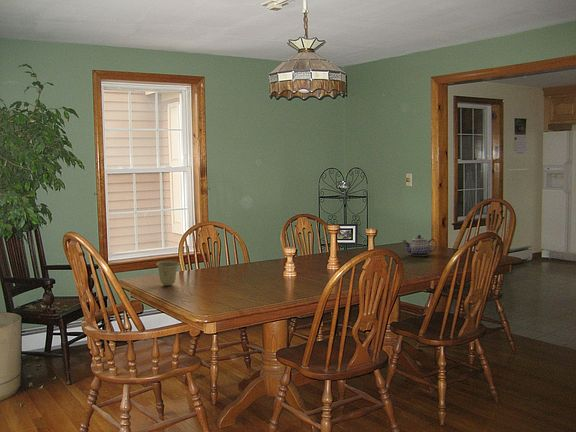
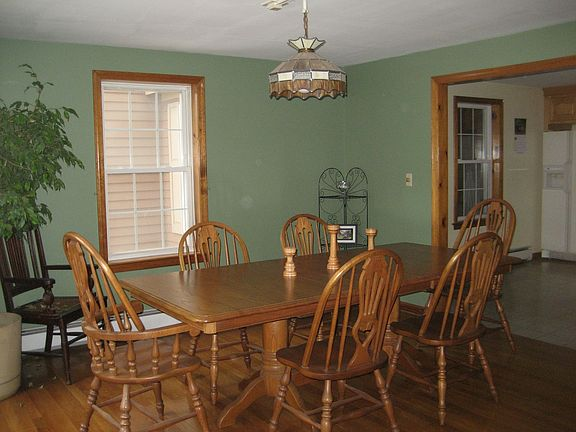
- teapot (419, 245)
- cup (168, 273)
